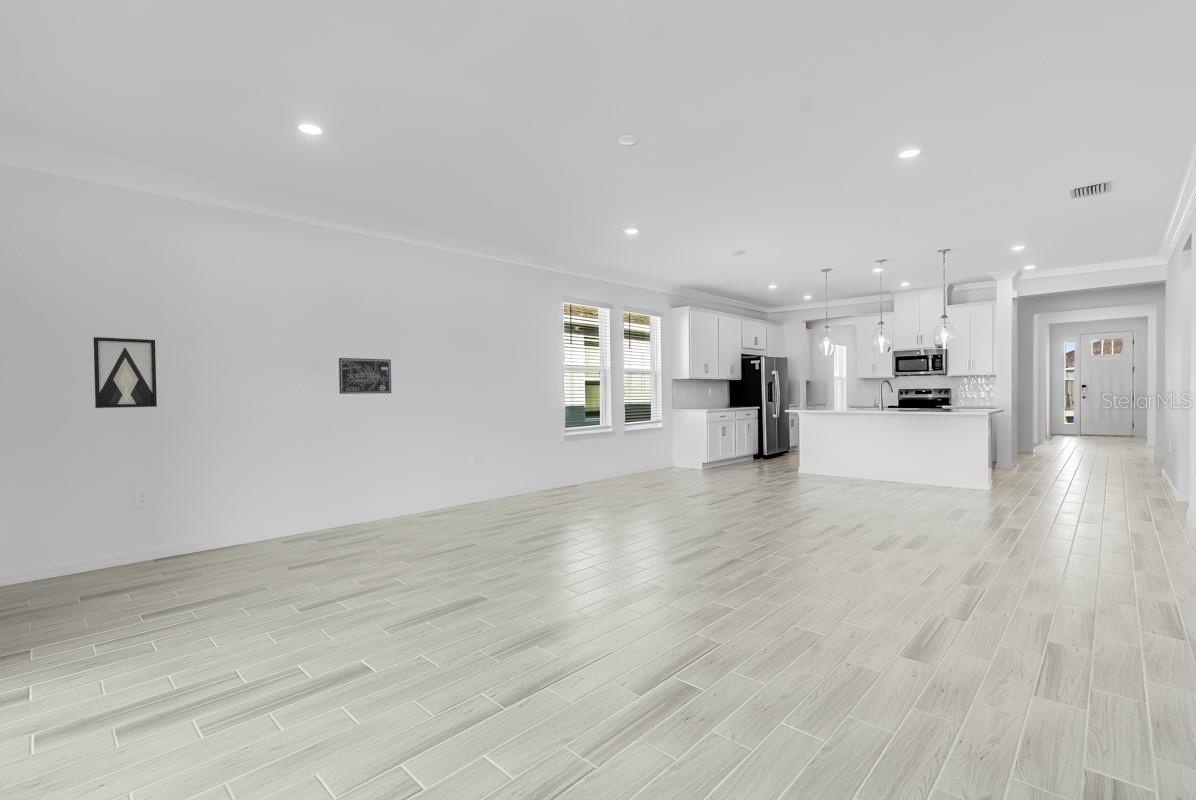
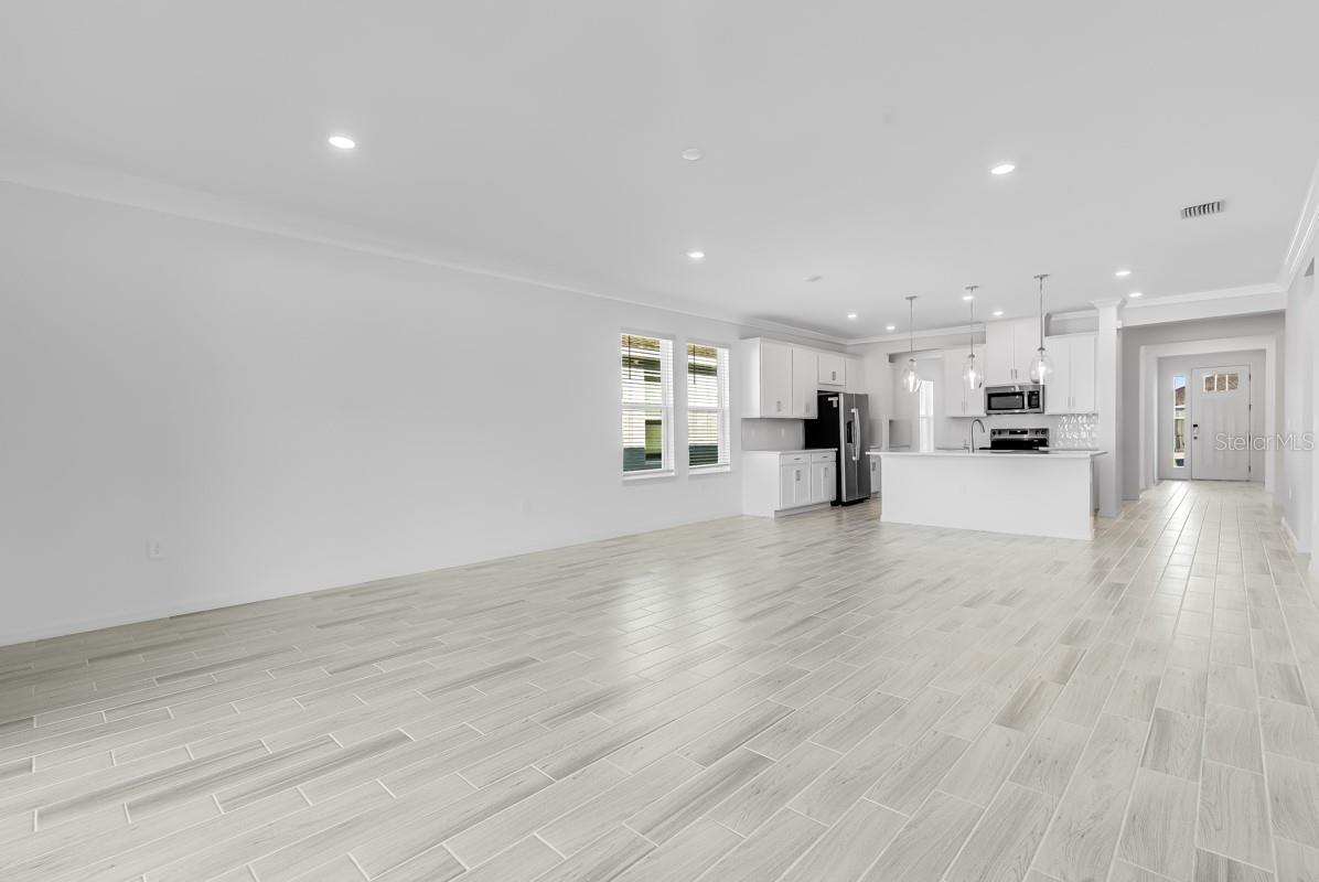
- wall art (126, 373)
- wall art (365, 376)
